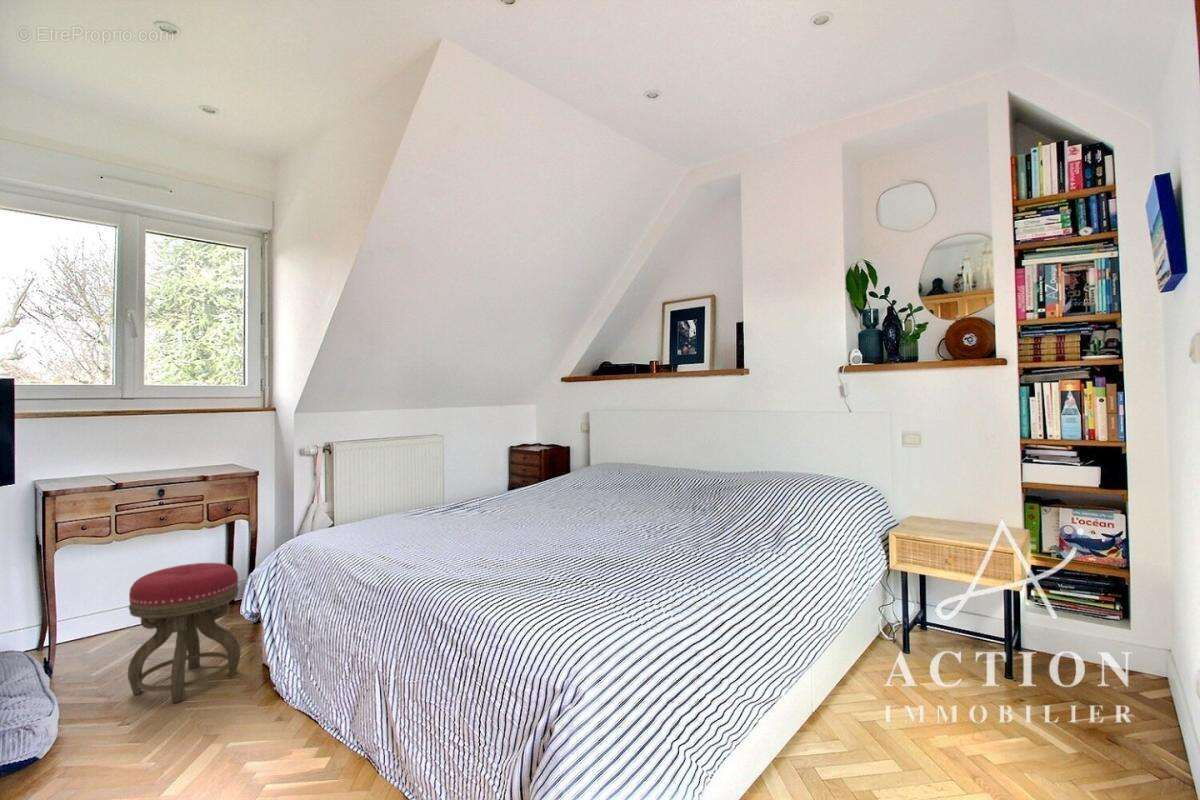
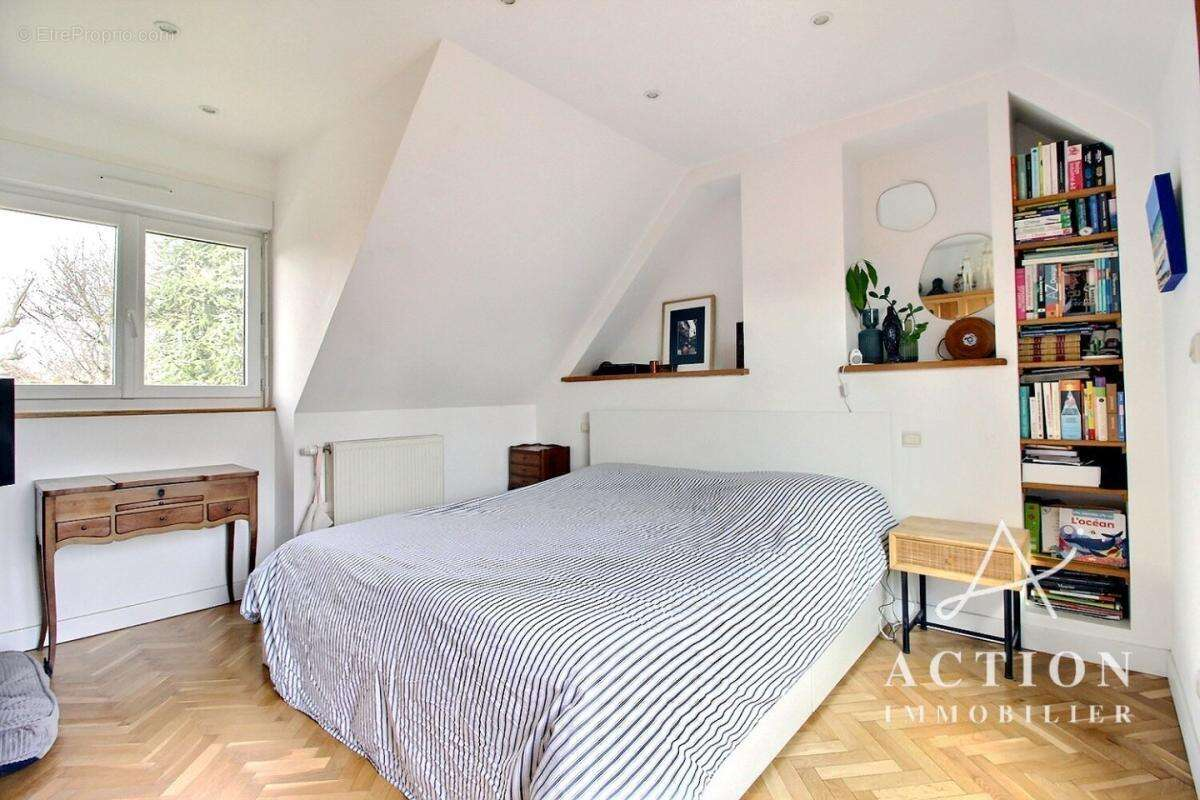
- stool (186, 626)
